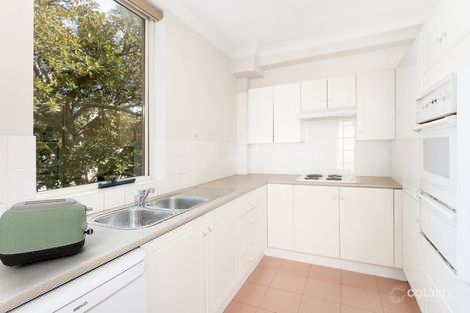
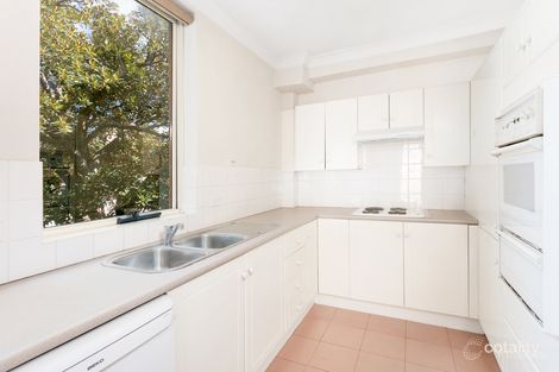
- toaster (49, 227)
